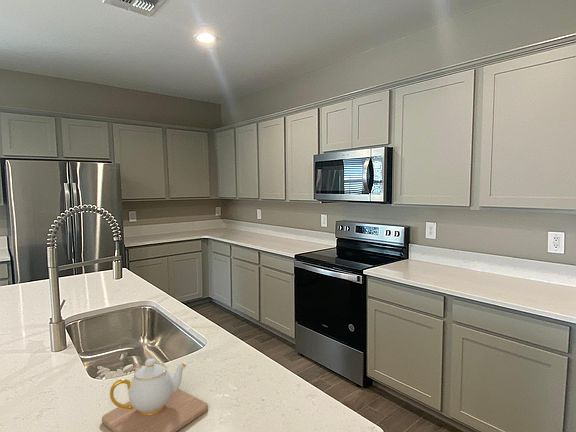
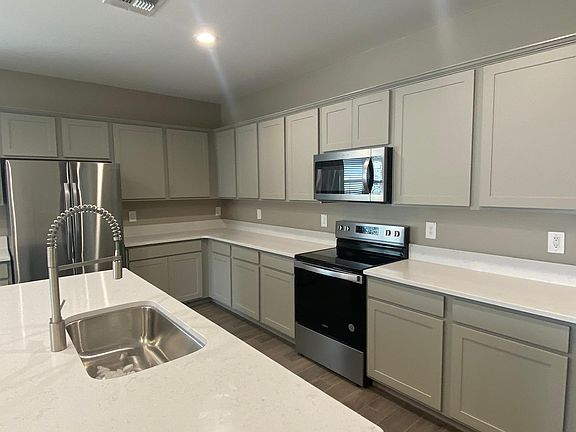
- teapot (155, 388)
